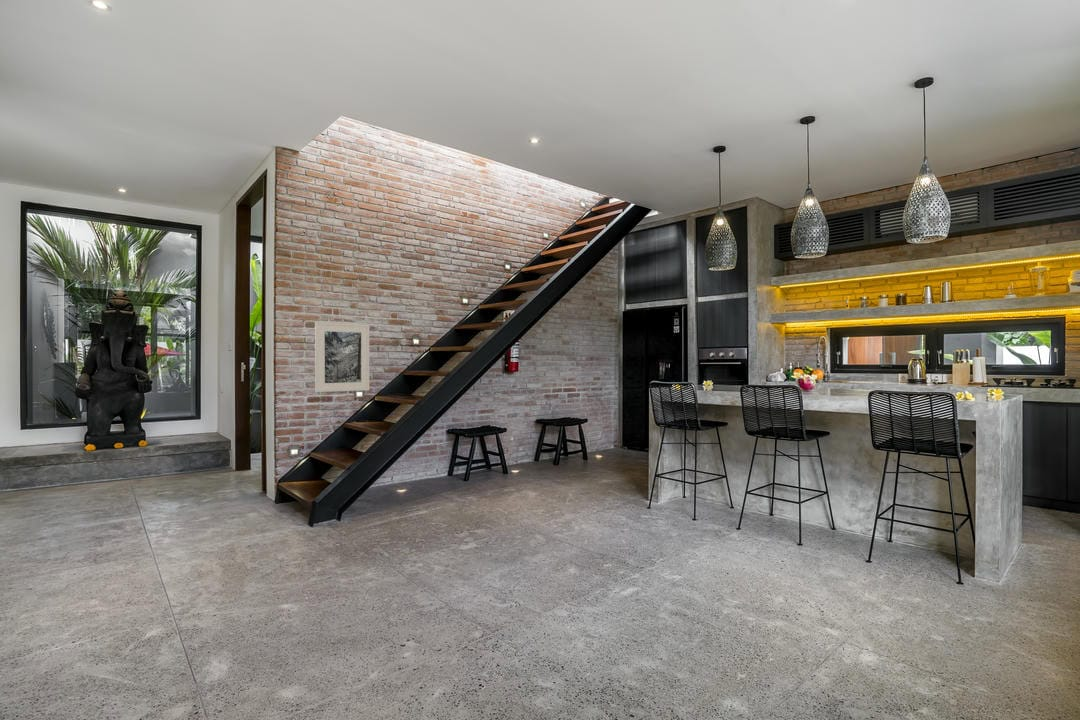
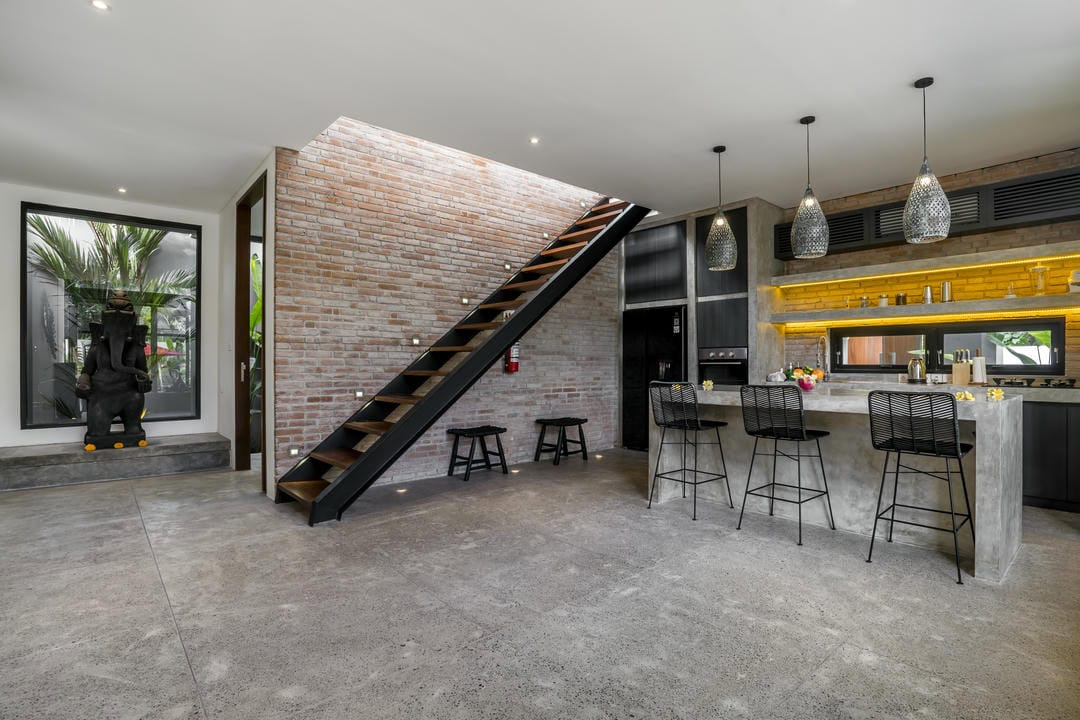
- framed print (343, 357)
